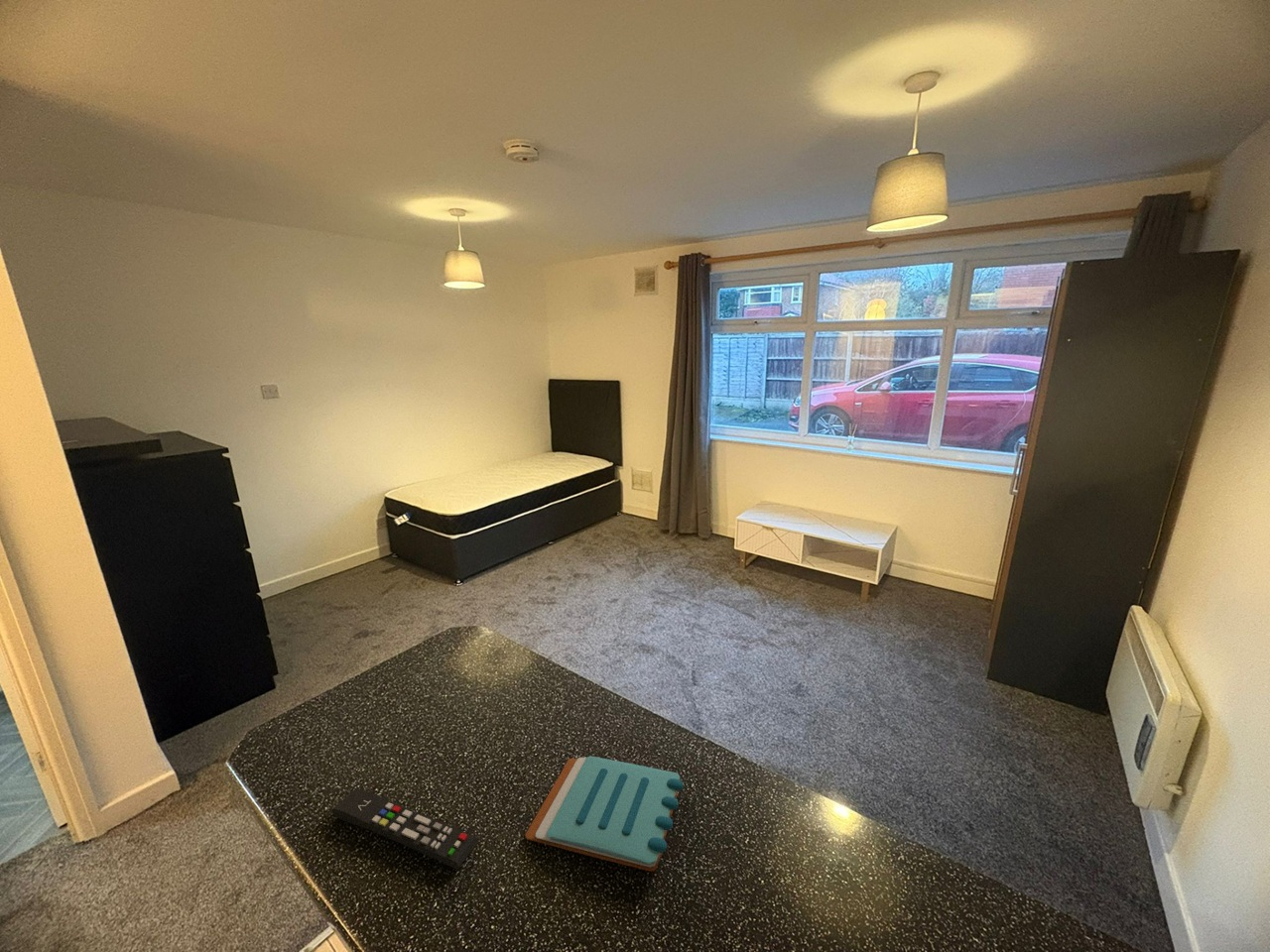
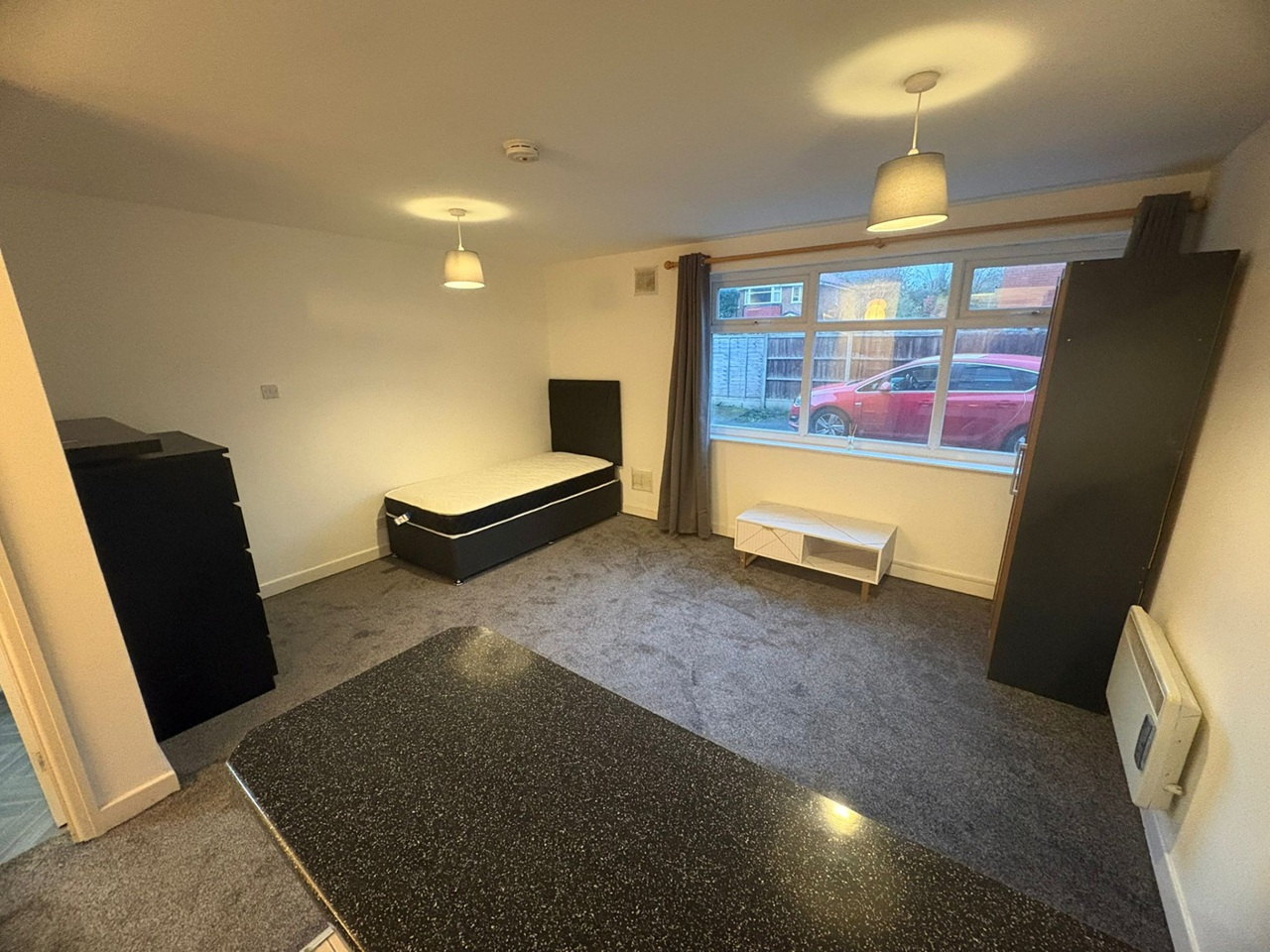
- notebook (609, 802)
- remote control (402, 825)
